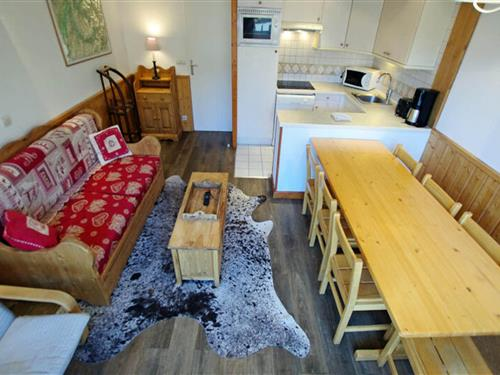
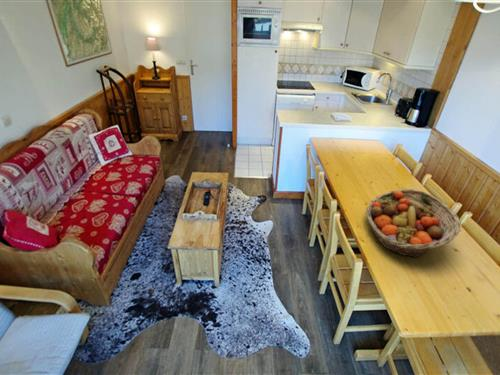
+ fruit basket (407, 221)
